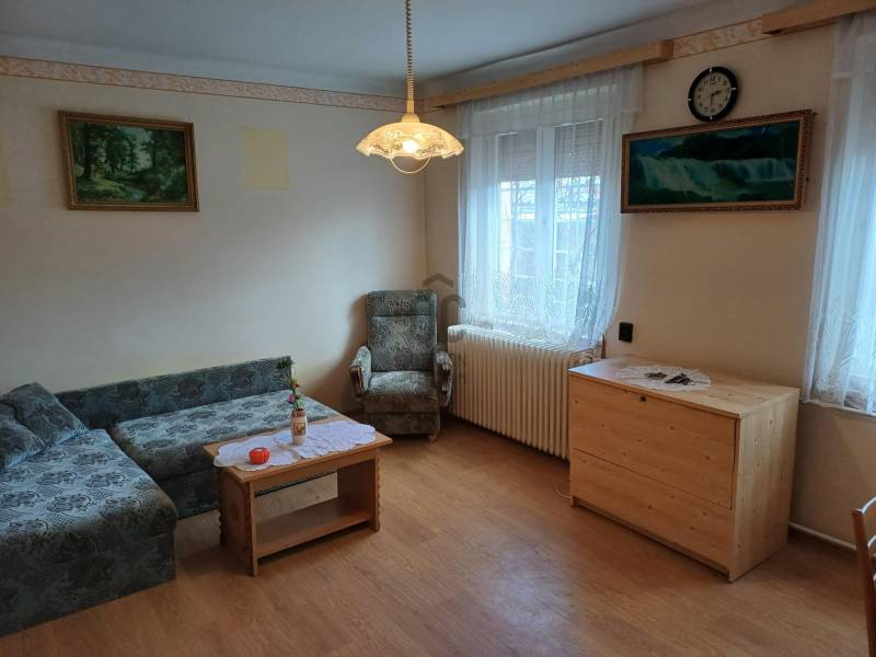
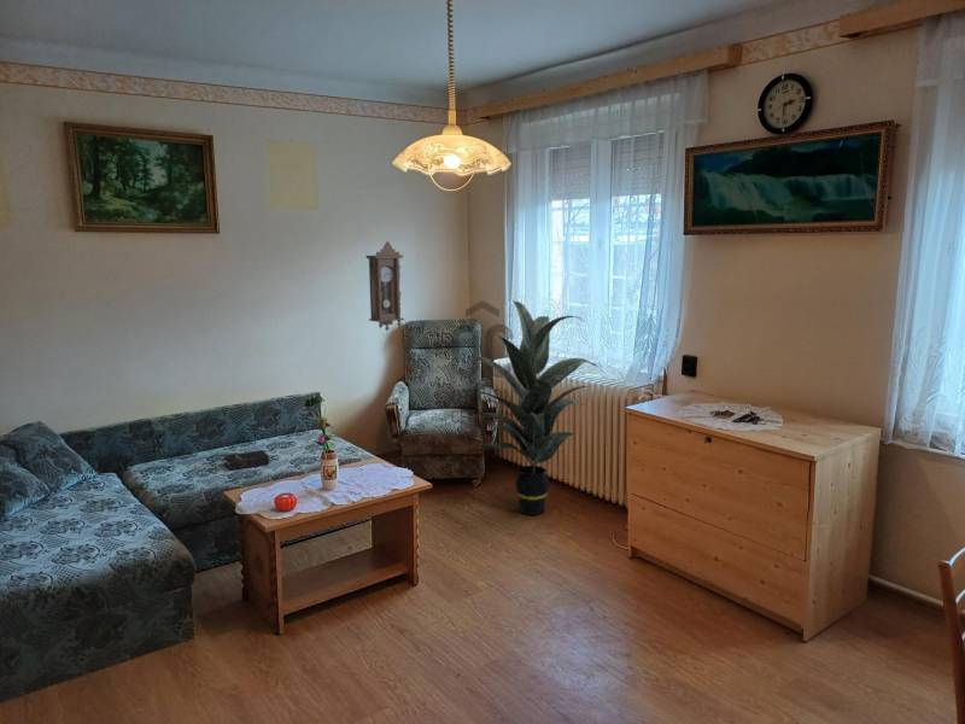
+ hardback book (246, 460)
+ indoor plant (531, 407)
+ pendulum clock (385, 286)
